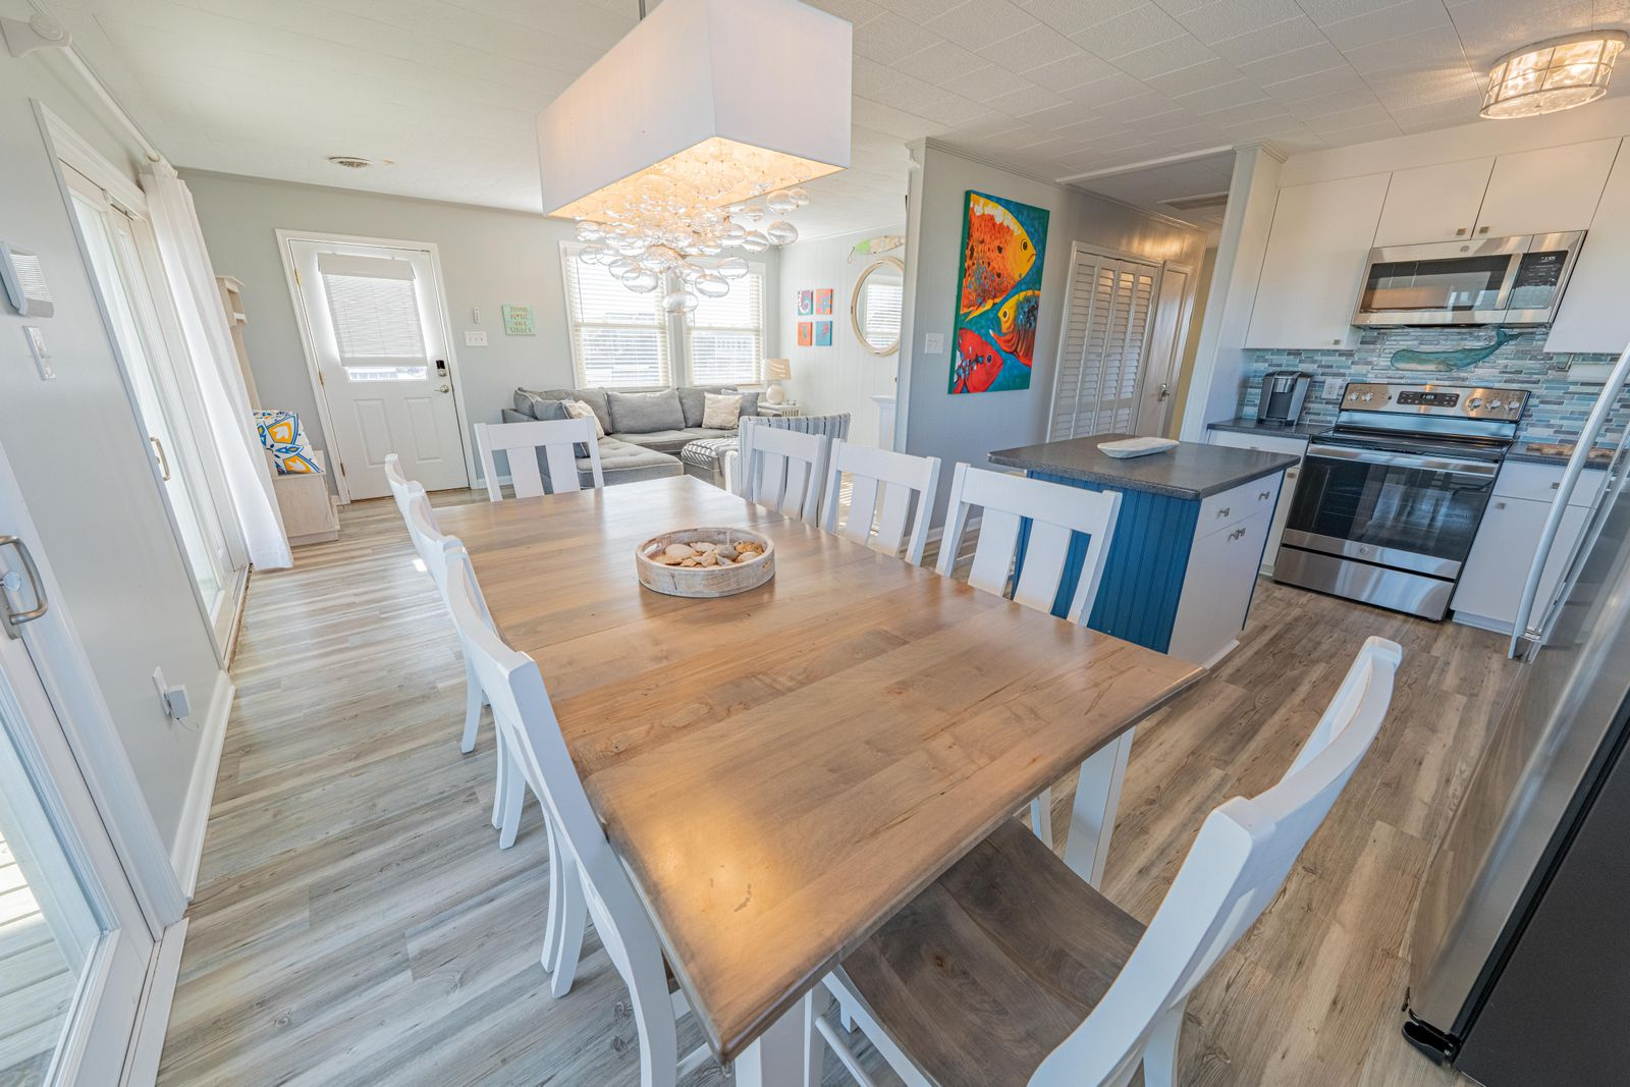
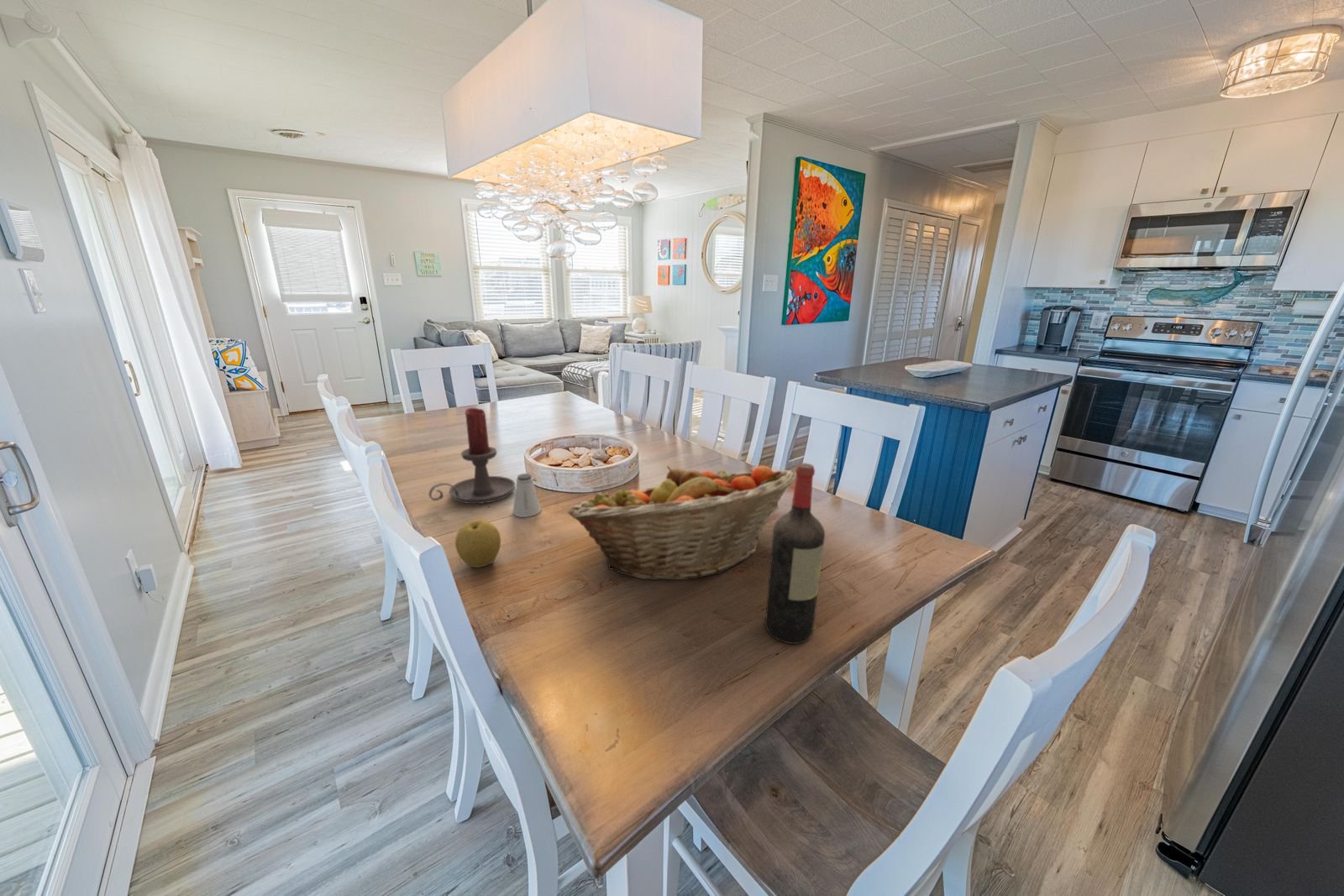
+ candle holder (470, 453)
+ saltshaker (525, 493)
+ fruit (478, 543)
+ wine bottle (796, 552)
+ fruit basket (685, 508)
